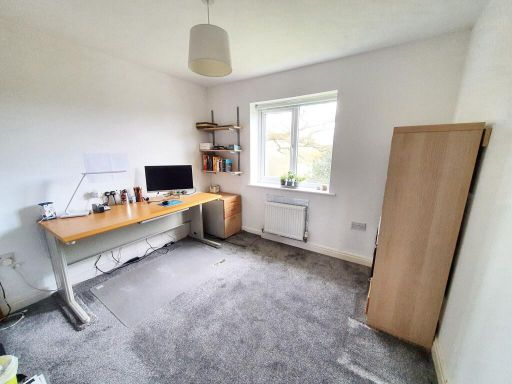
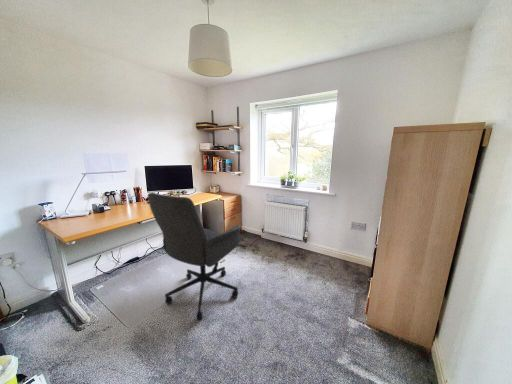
+ office chair (200, 244)
